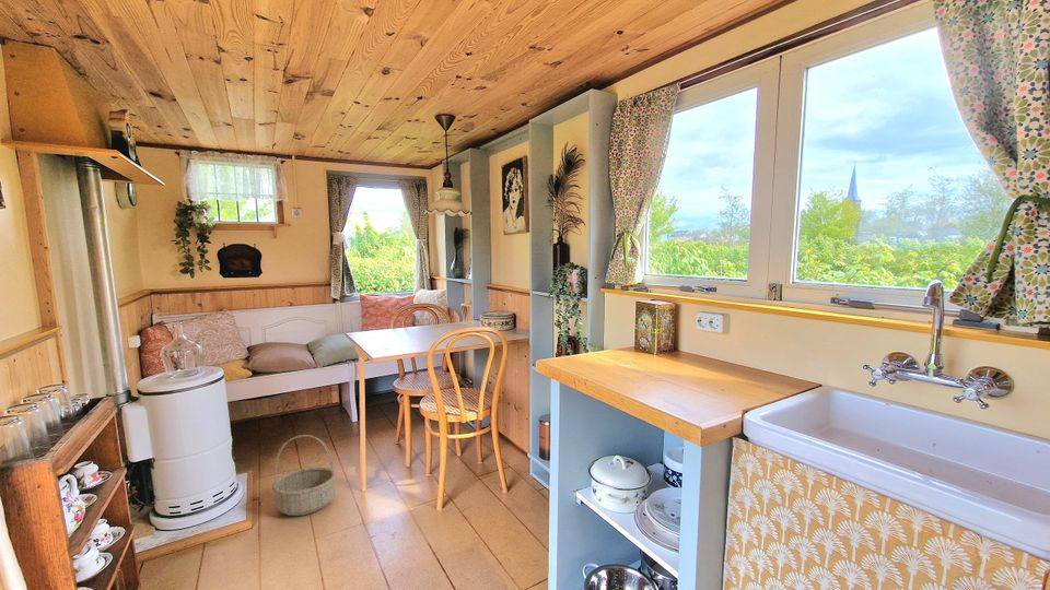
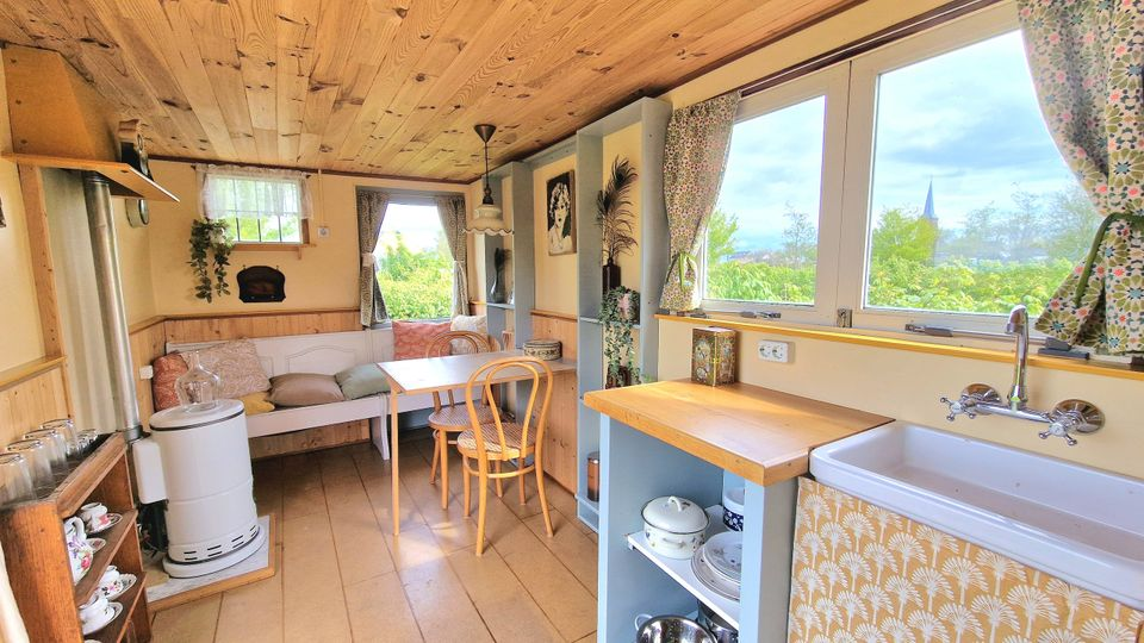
- basket (304, 470)
